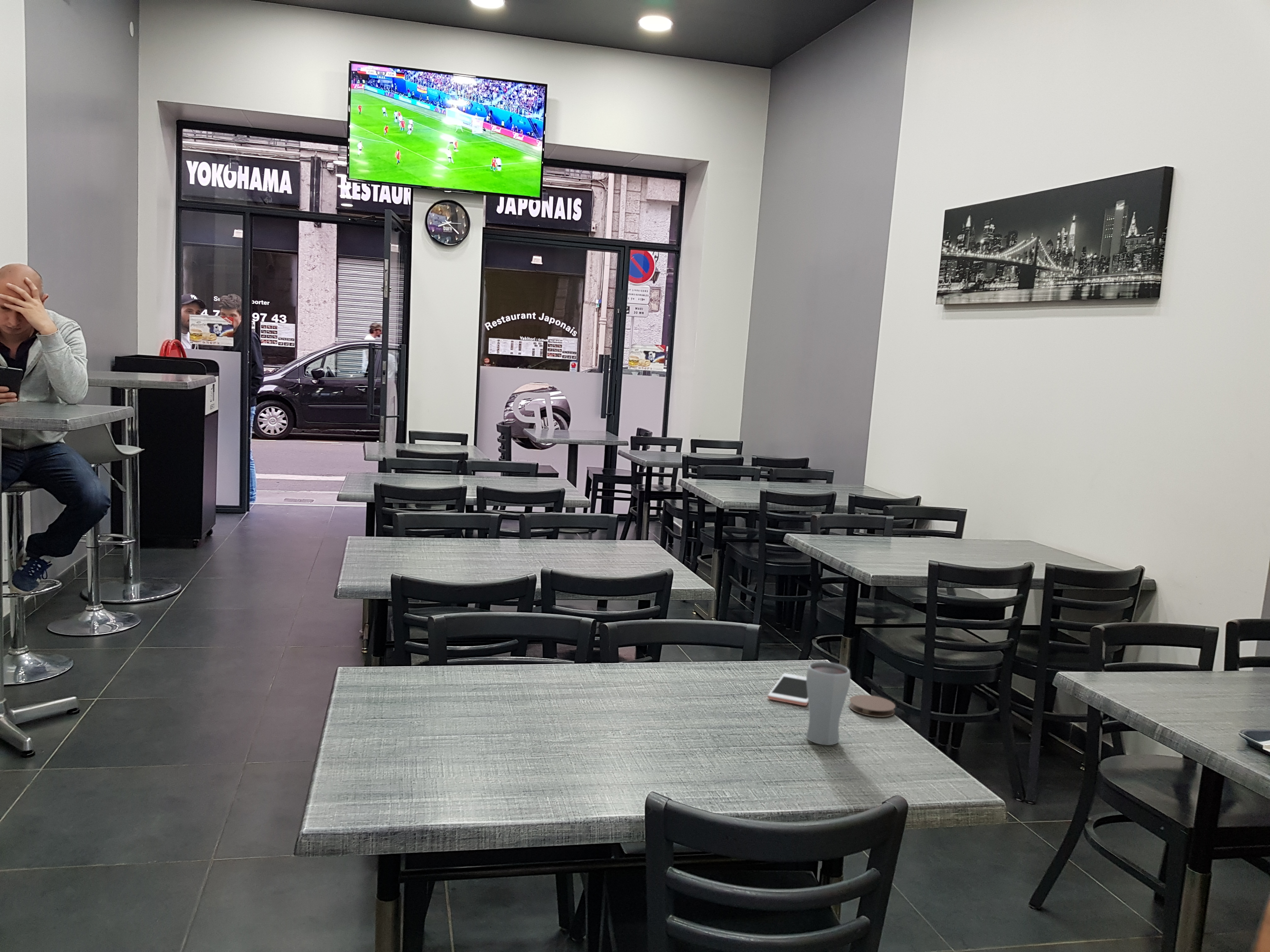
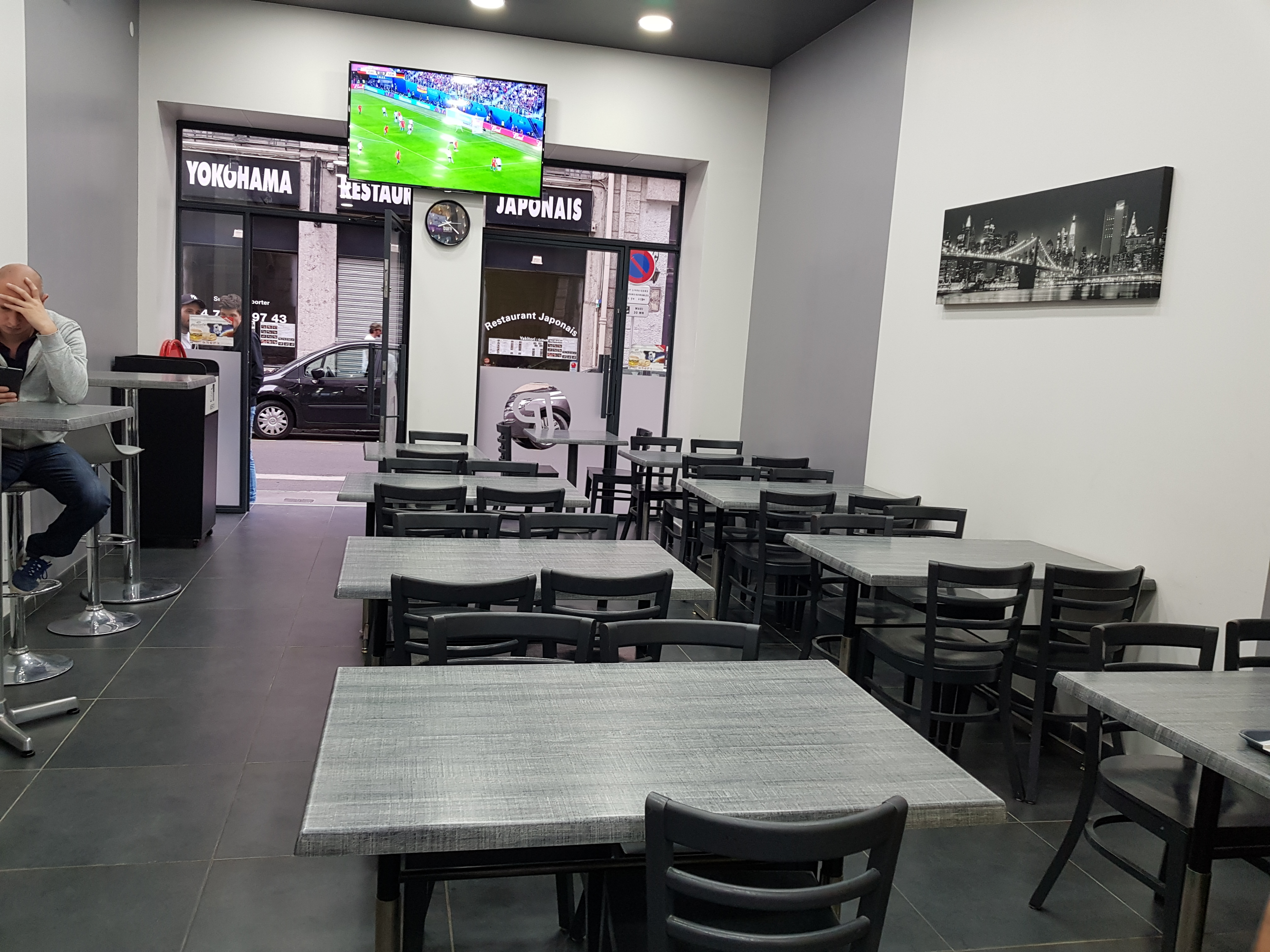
- coaster (872, 706)
- cell phone (795, 689)
- drinking glass (826, 704)
